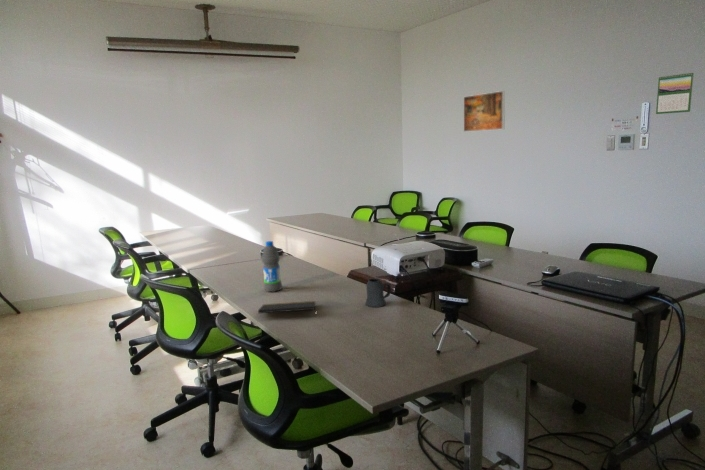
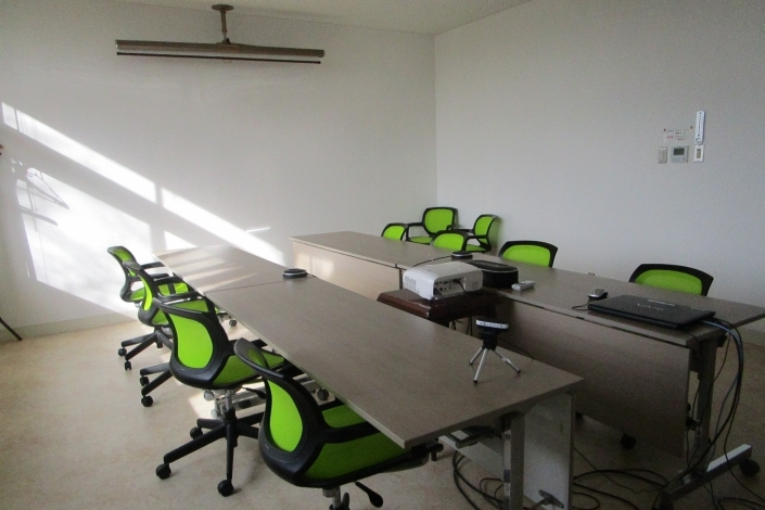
- water bottle (271, 265)
- notepad (288, 306)
- mug (378, 291)
- calendar (674, 93)
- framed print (483, 112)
